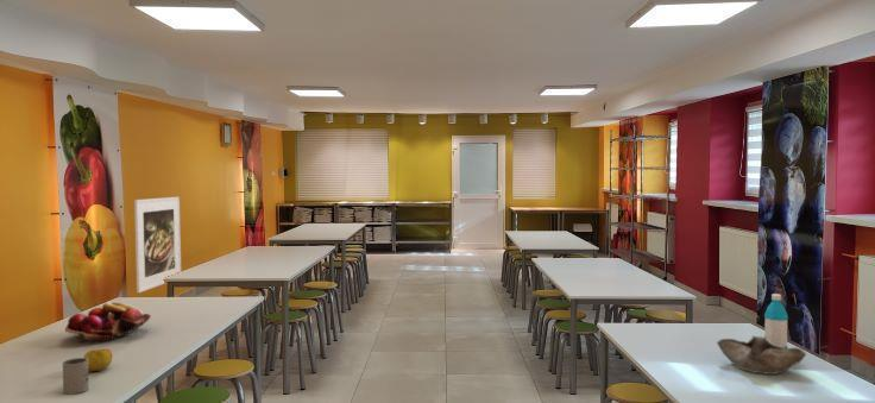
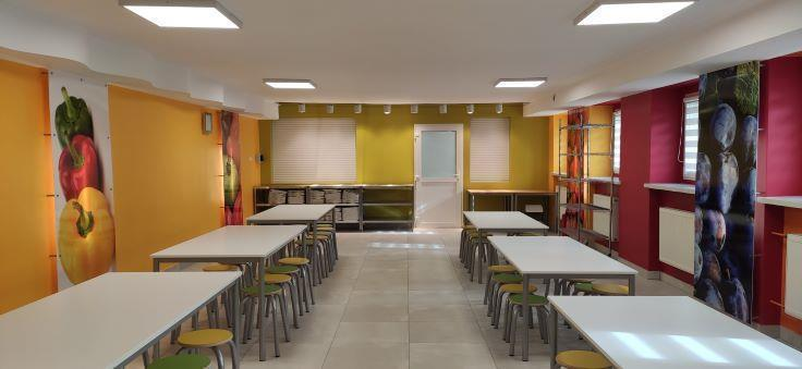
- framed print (159, 241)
- apple (97, 358)
- mug (78, 373)
- fruit basket (109, 320)
- water bottle (775, 323)
- bowl (758, 354)
